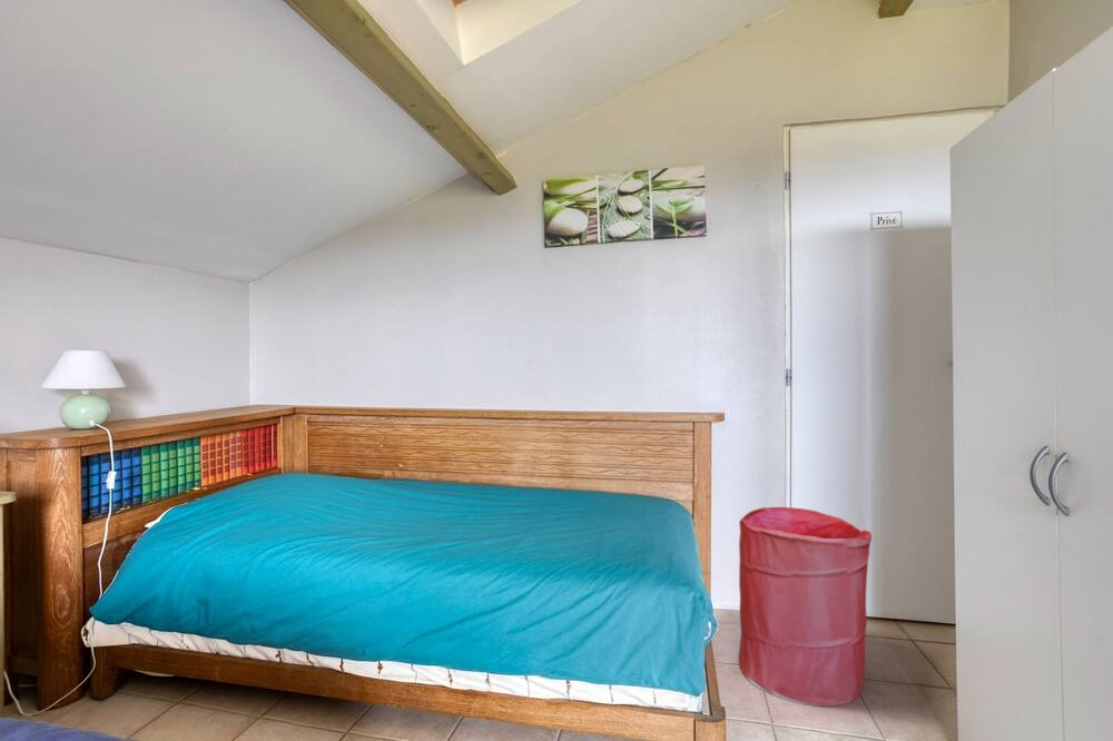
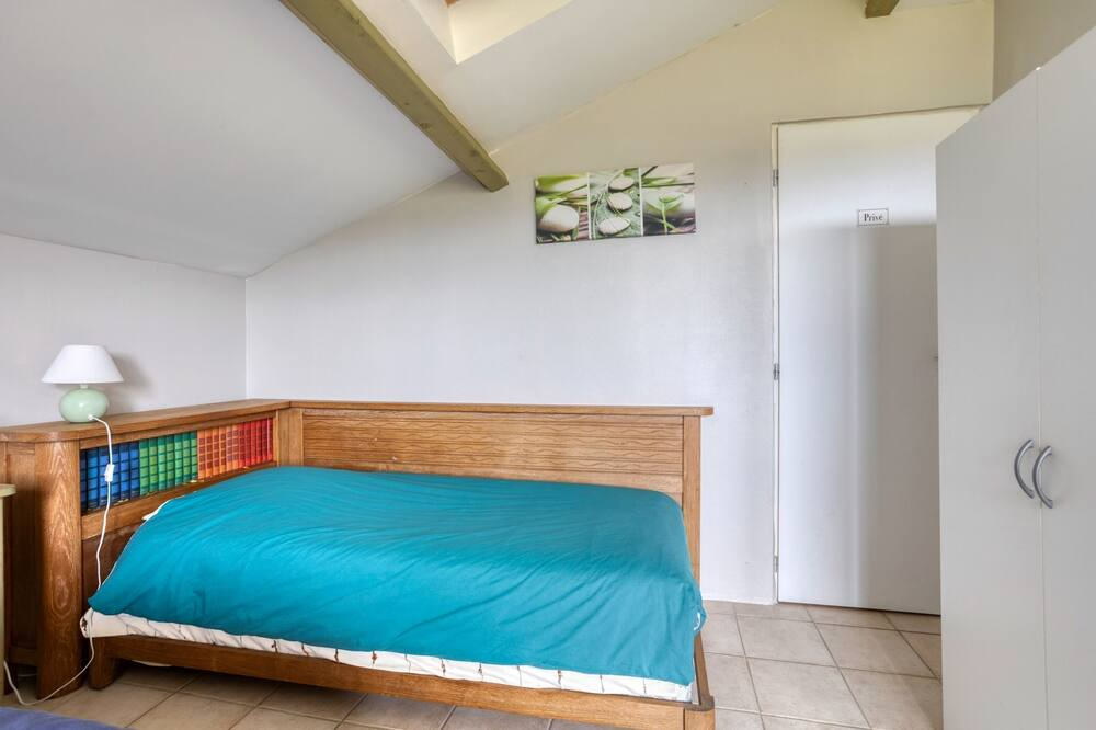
- laundry hamper (801, 594)
